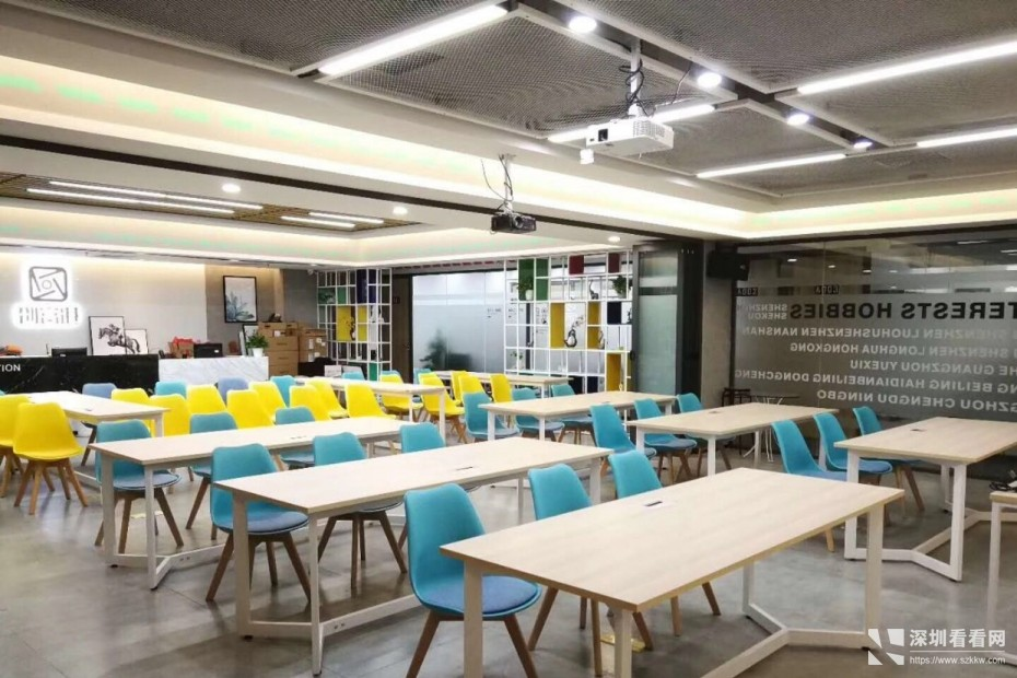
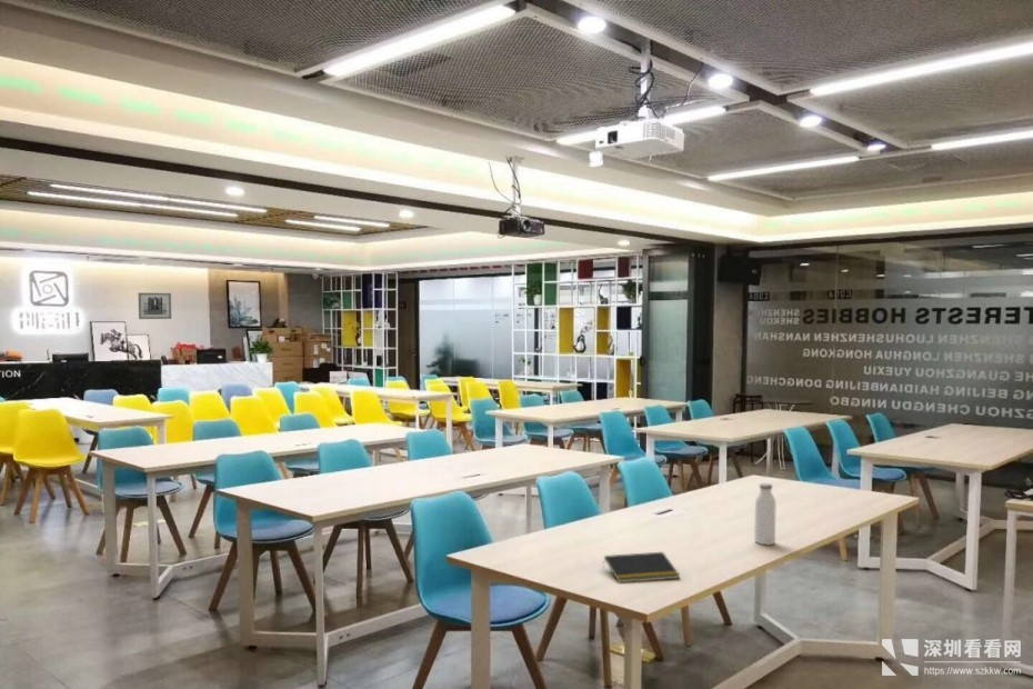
+ water bottle (765, 512)
+ notepad (641, 567)
+ wall art (154, 306)
